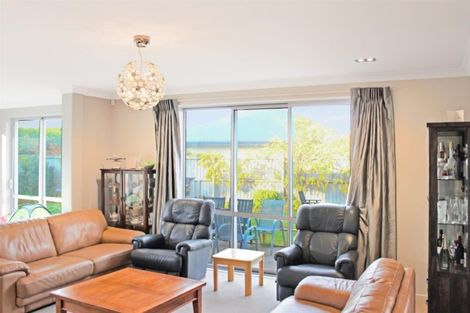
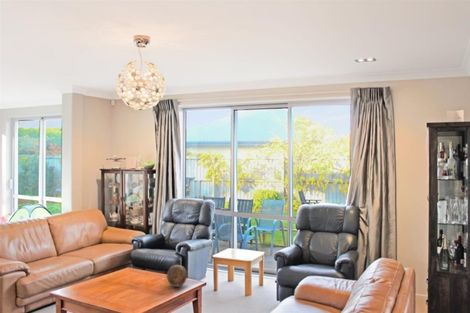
+ decorative egg (176, 276)
